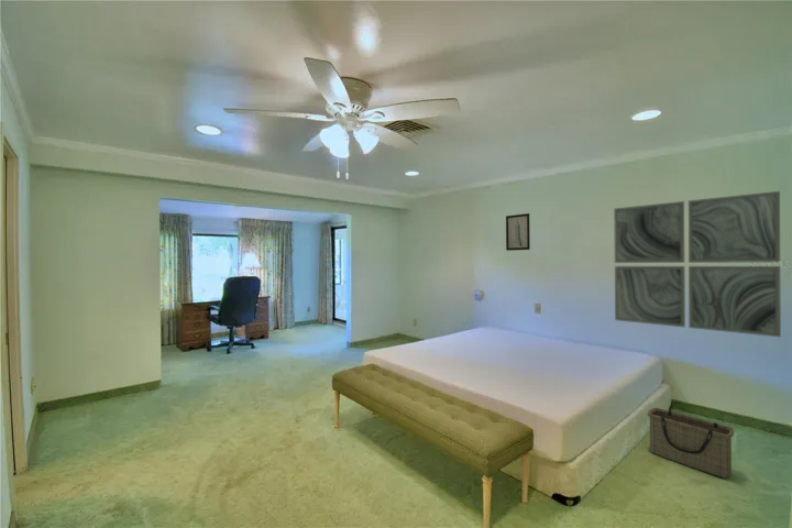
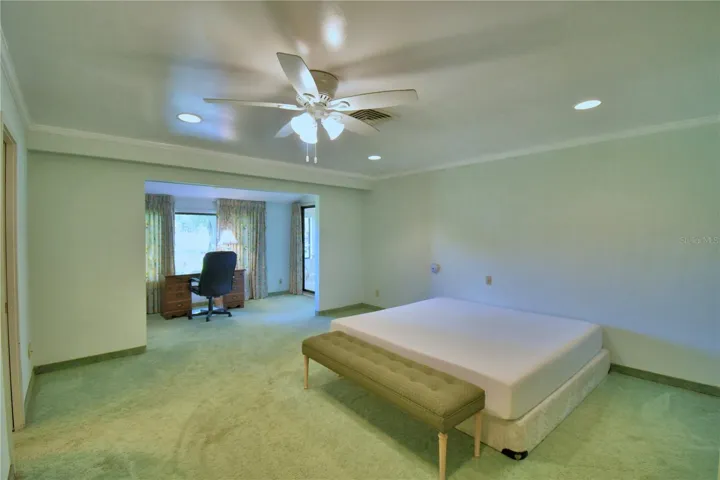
- wall art (689, 262)
- basket (688, 440)
- wall art (517, 232)
